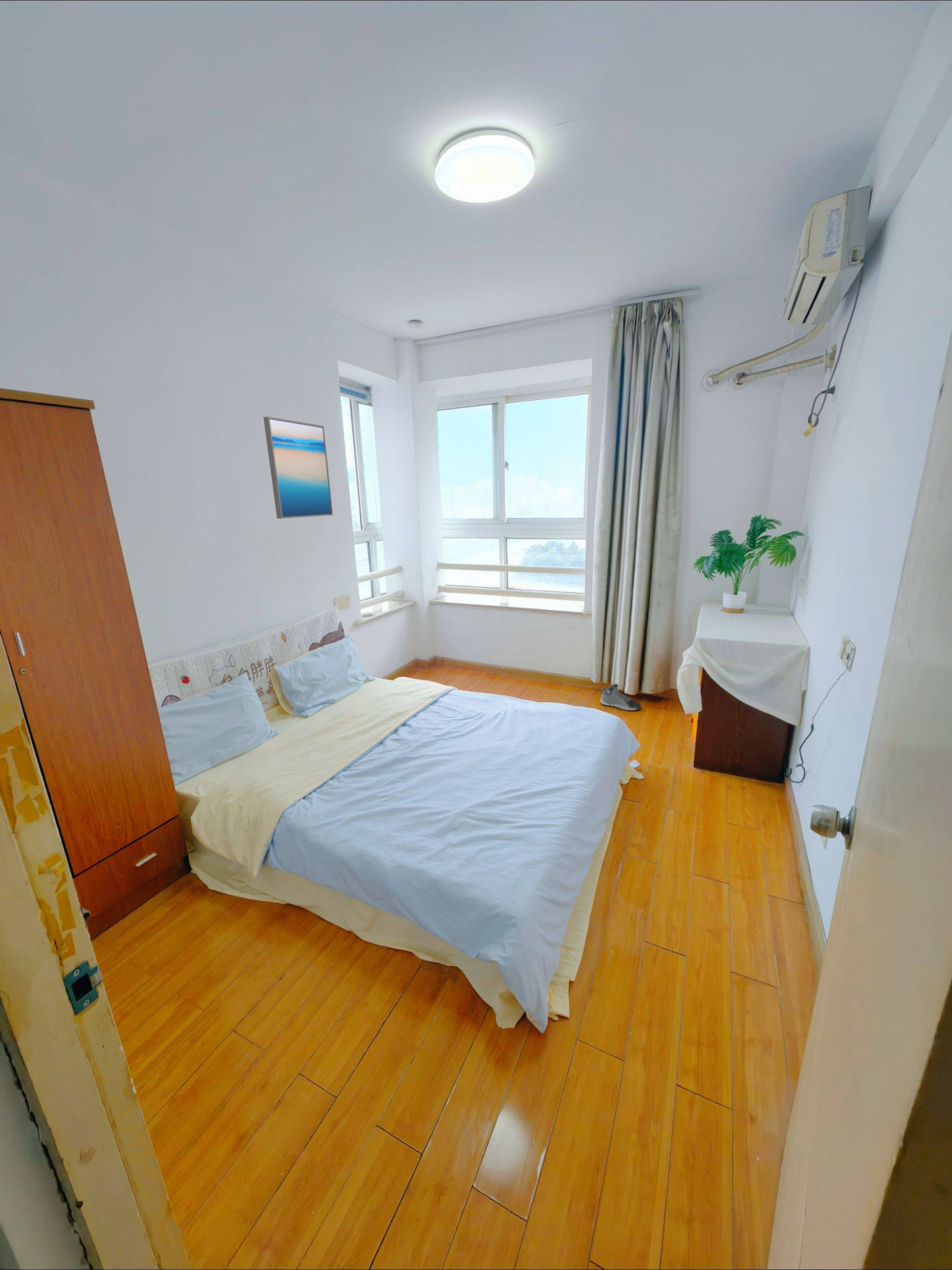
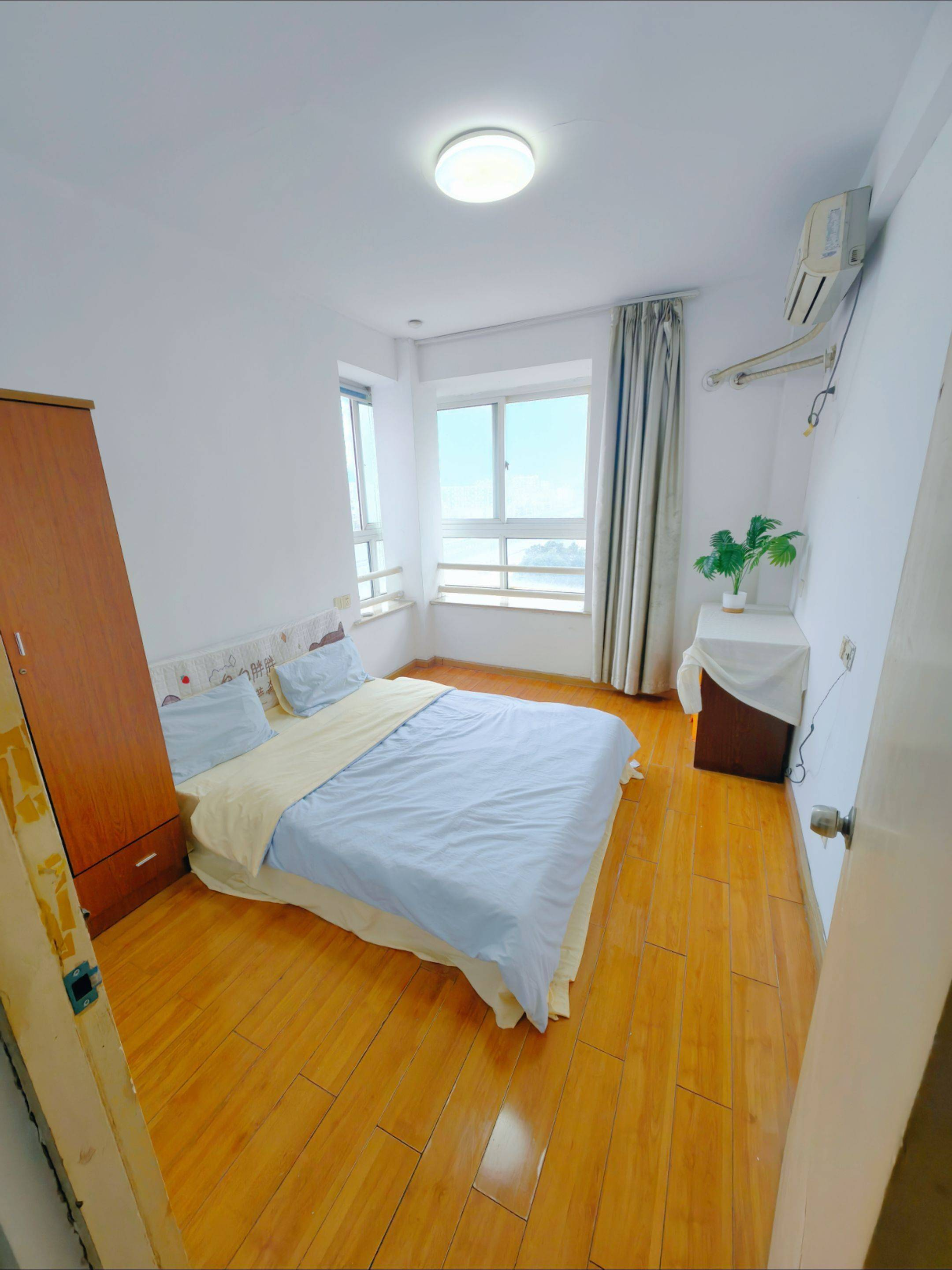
- wall art (301, 470)
- sneaker (621, 696)
